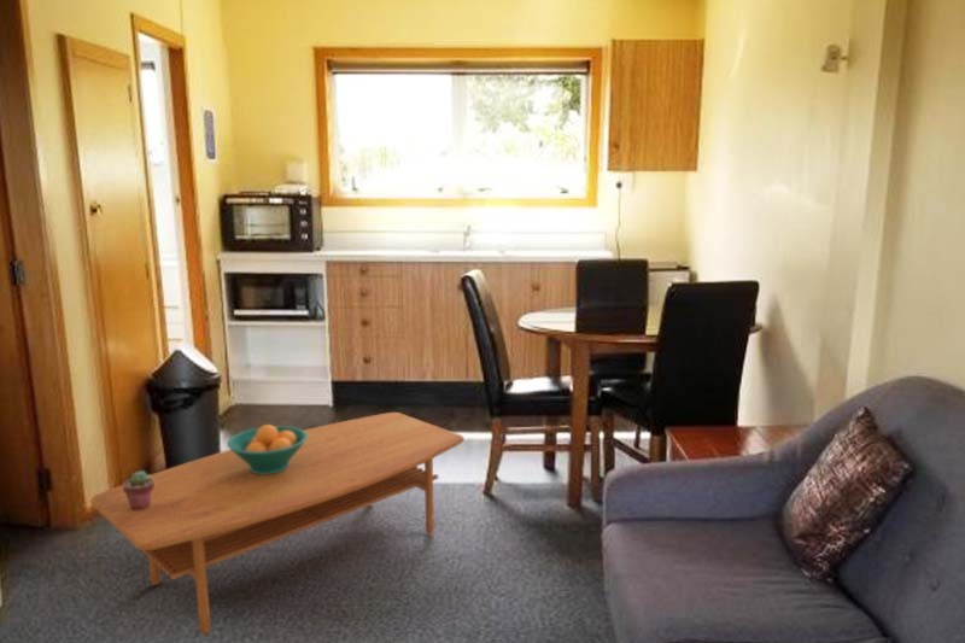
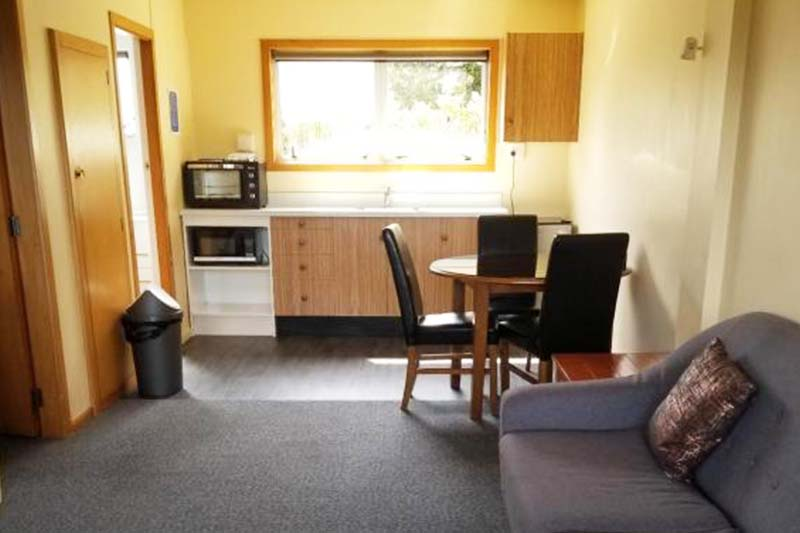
- fruit bowl (268, 445)
- potted succulent (139, 489)
- coffee table (299, 510)
